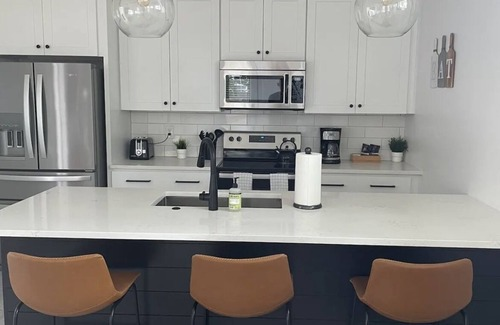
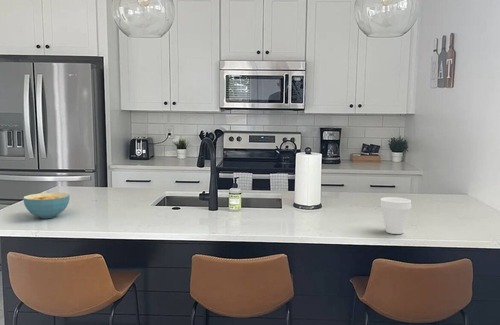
+ cereal bowl (47, 206)
+ cup (395, 215)
